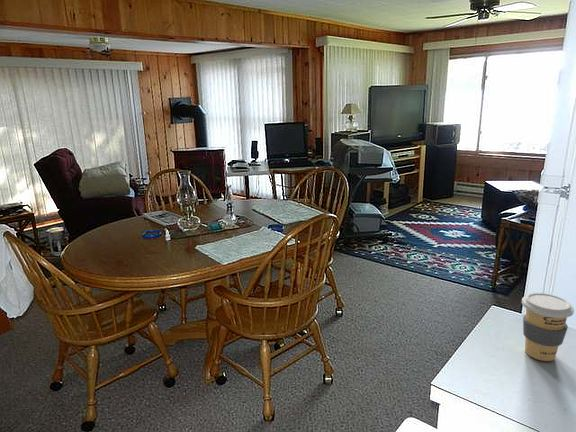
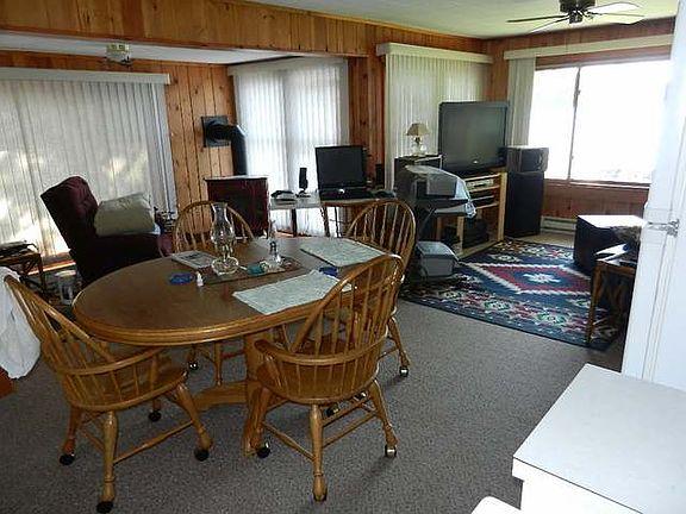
- coffee cup (543, 327)
